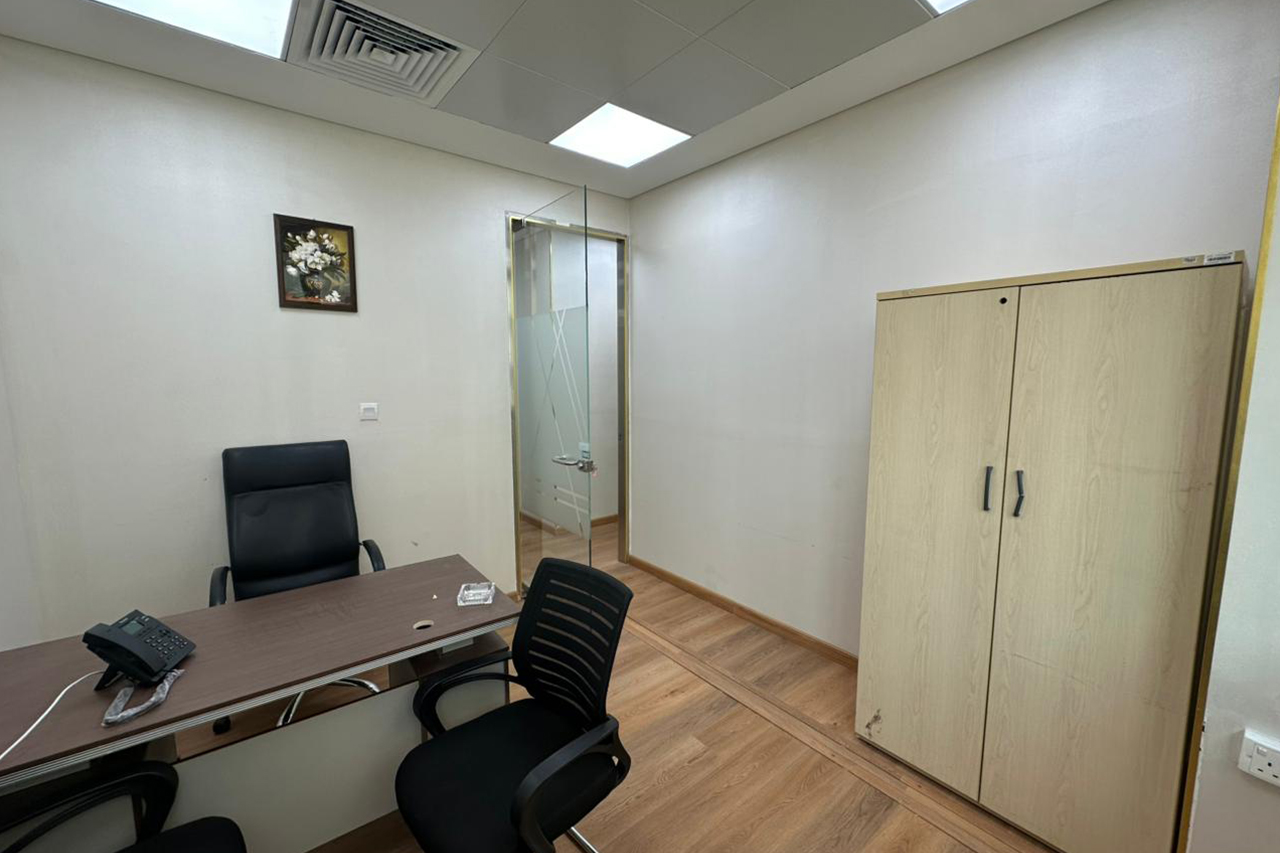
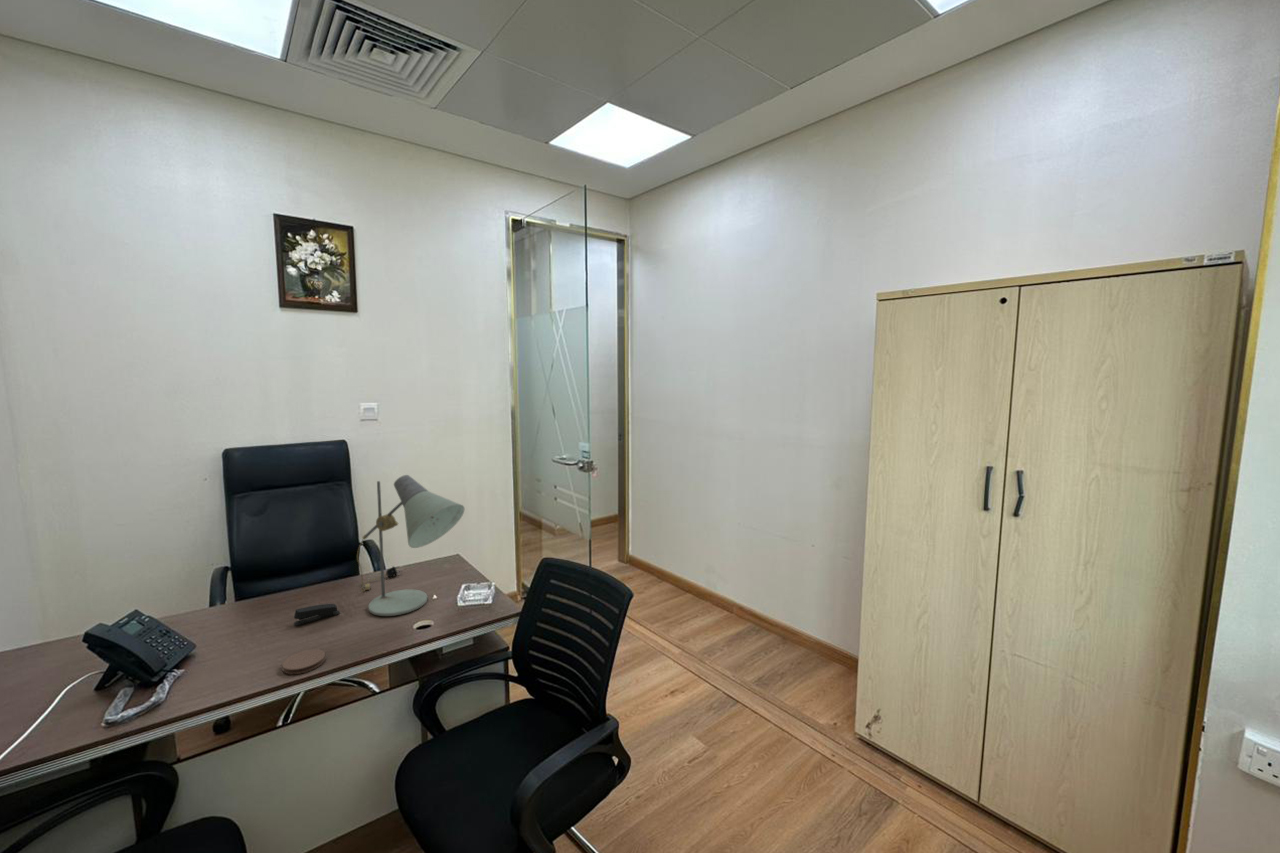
+ coaster (304, 661)
+ stapler (317, 611)
+ desk lamp (408, 535)
